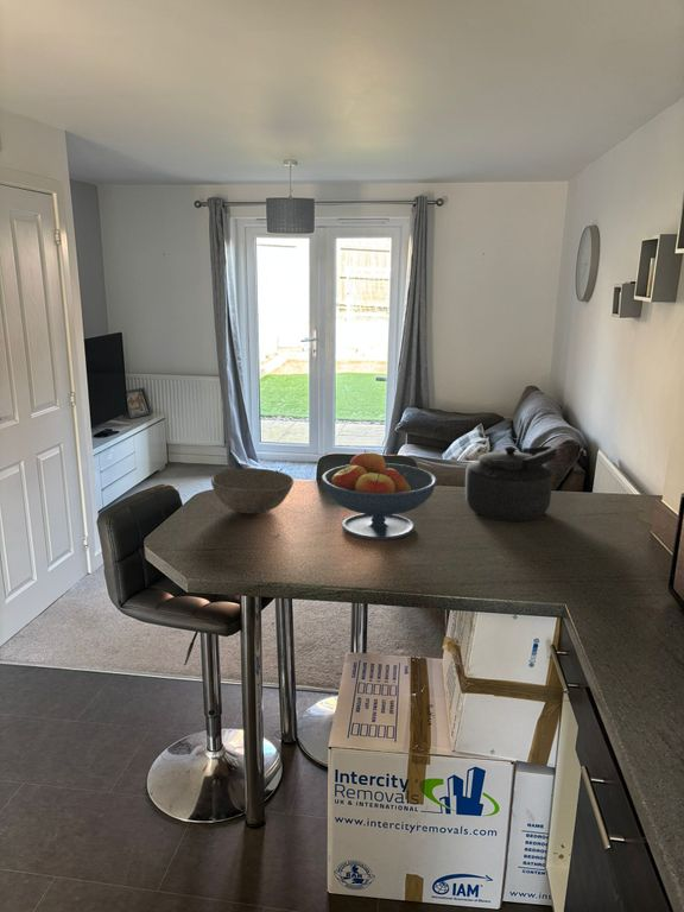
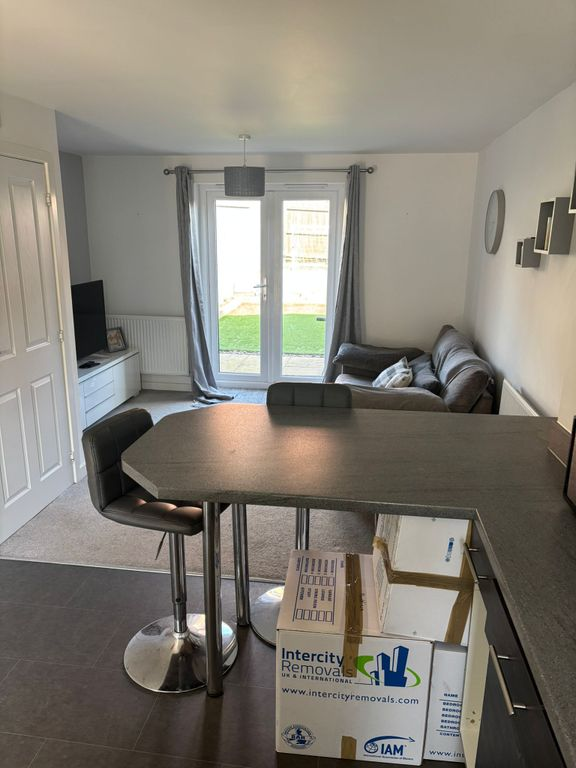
- kettle (511, 477)
- bowl (253, 493)
- fruit bowl (379, 493)
